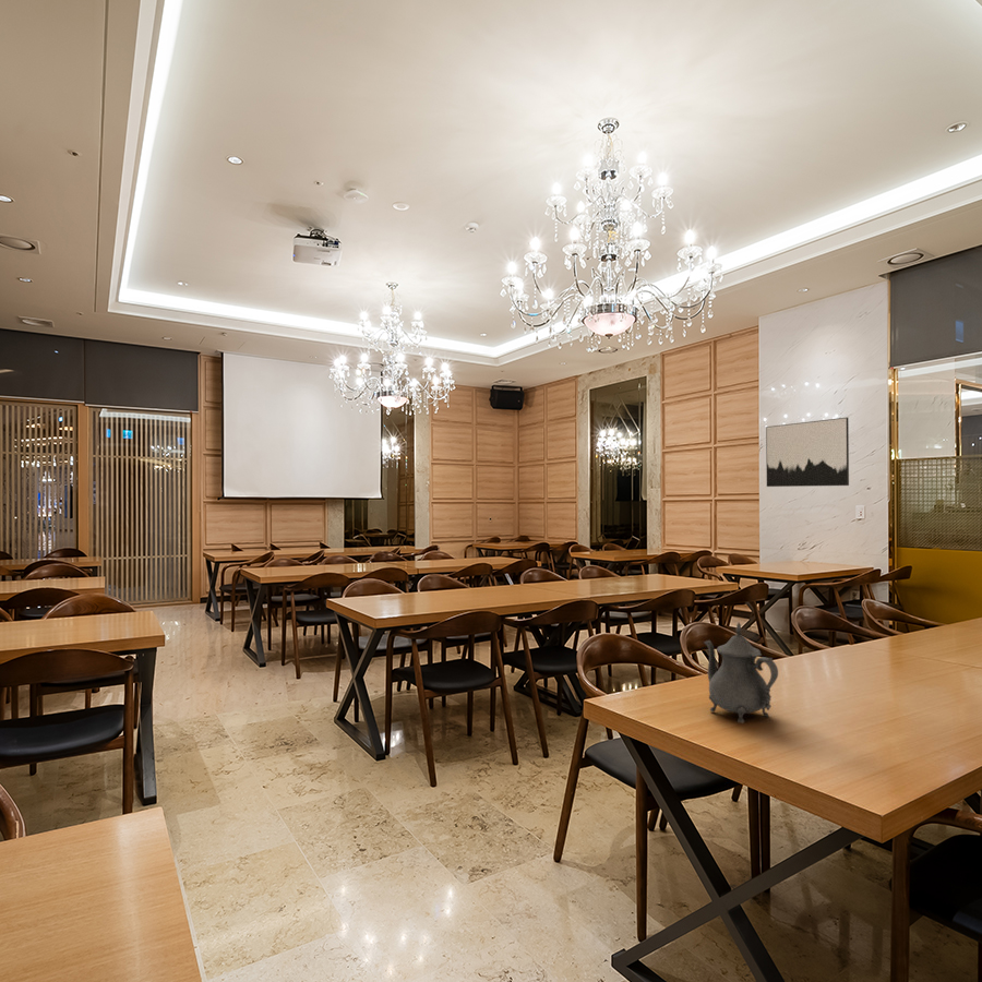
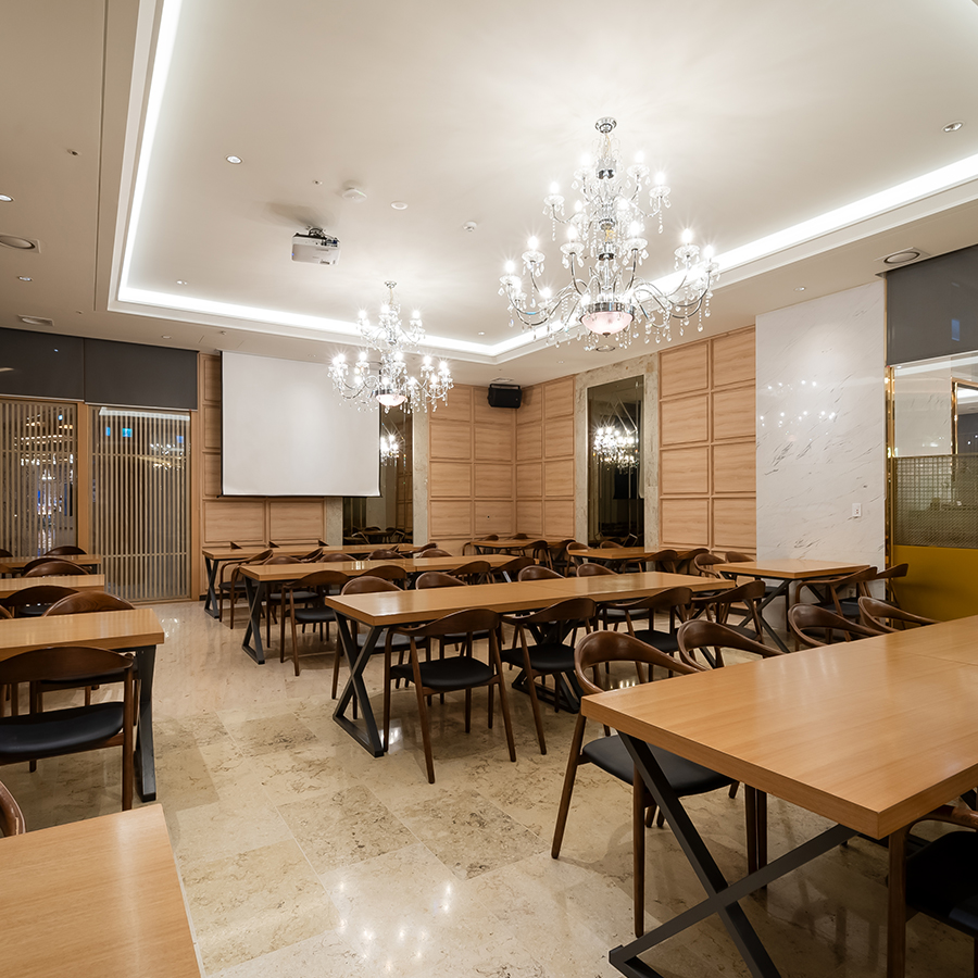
- wall art (804, 454)
- teapot (739, 668)
